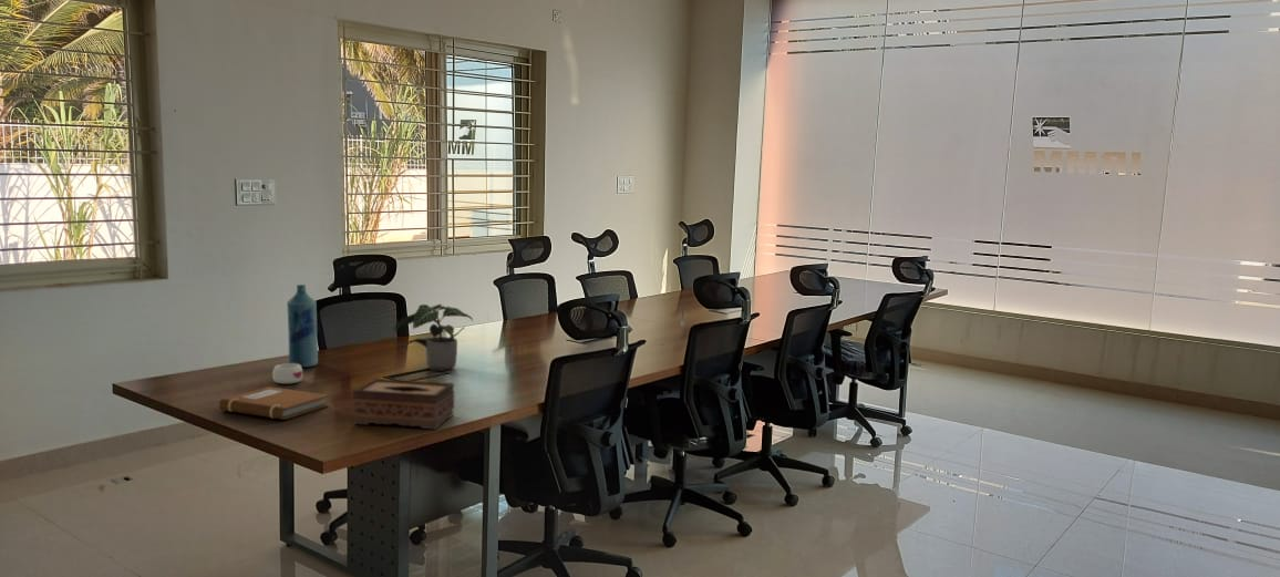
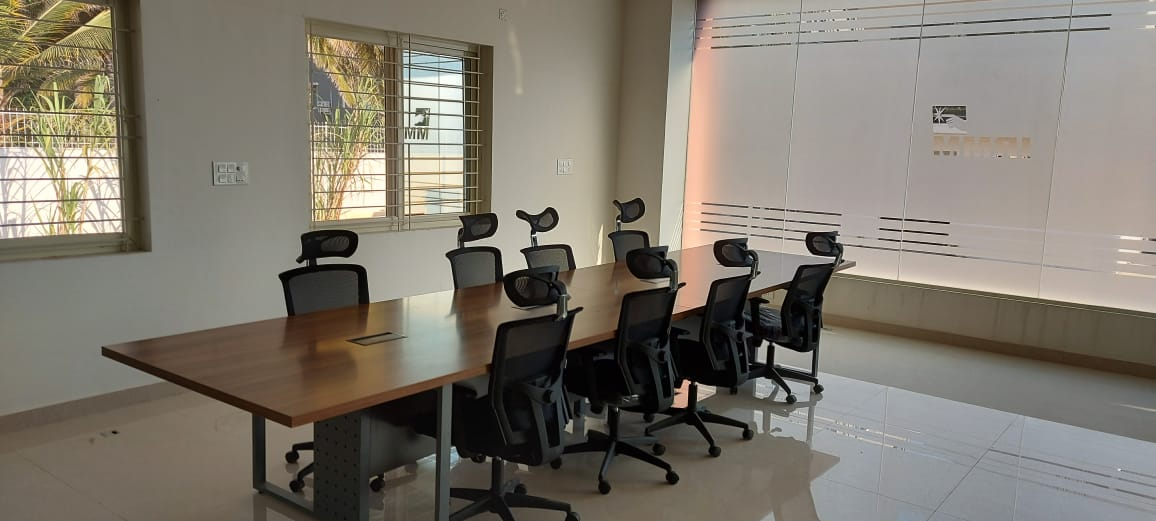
- potted plant (434, 336)
- notebook (272, 402)
- mug (289, 372)
- tissue box (404, 403)
- bottle (302, 324)
